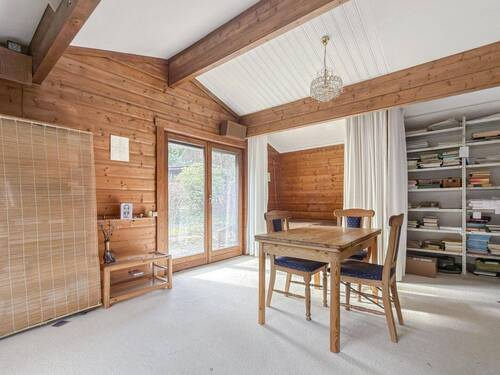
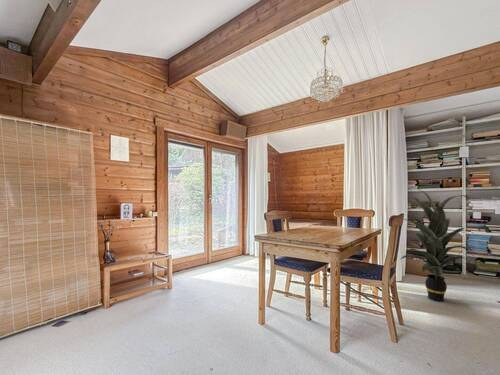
+ indoor plant (430, 243)
